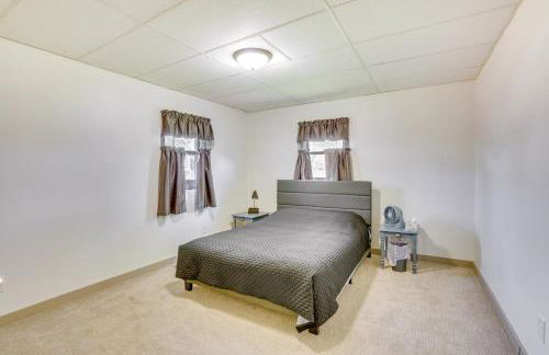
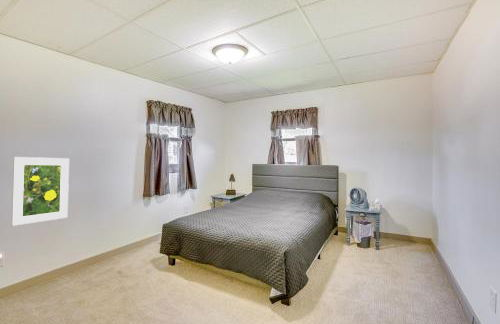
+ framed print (42, 189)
